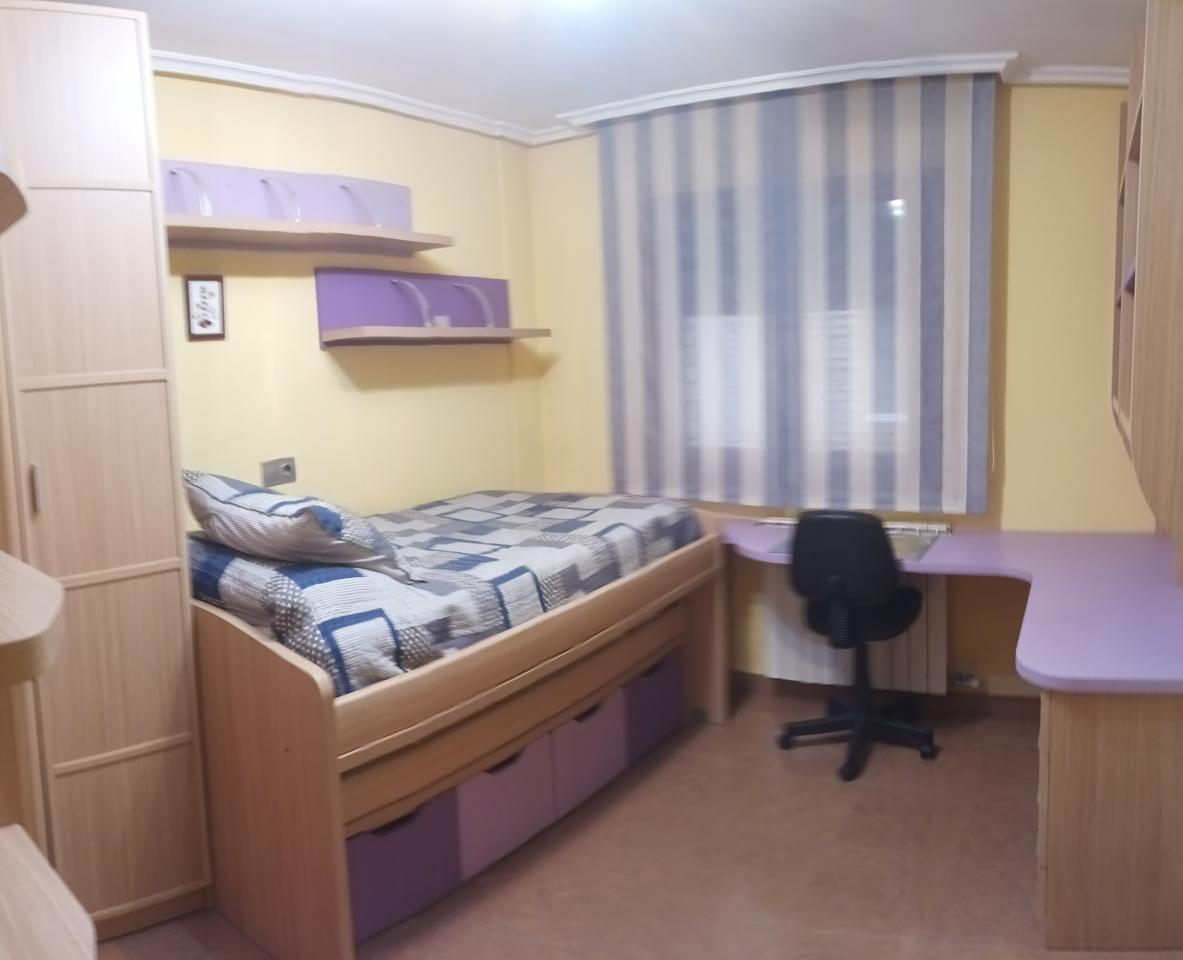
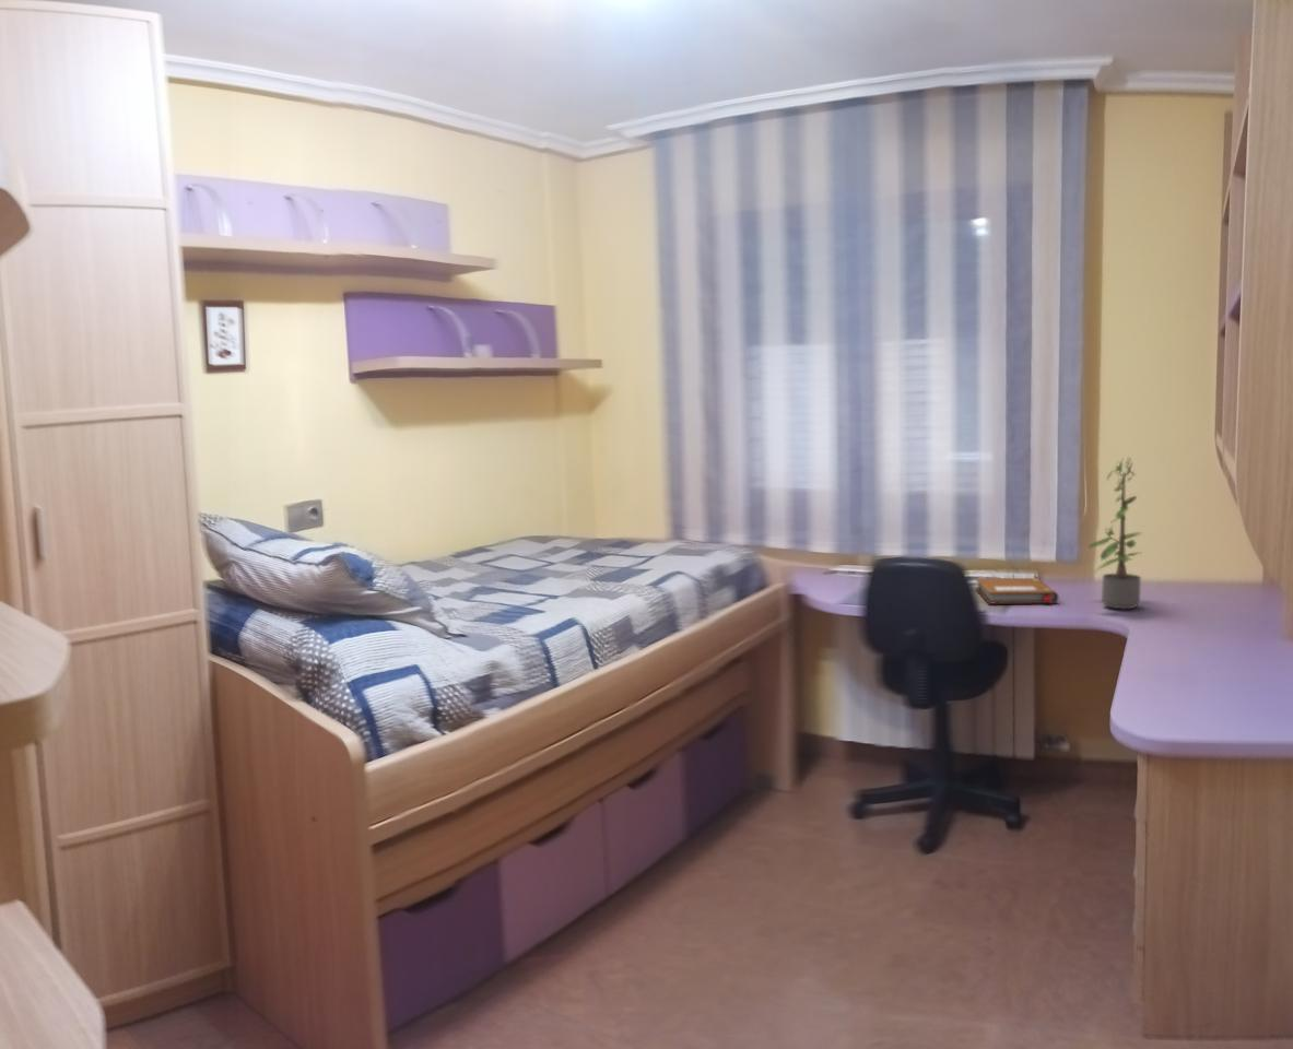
+ notebook (1015, 590)
+ potted plant (1120, 532)
